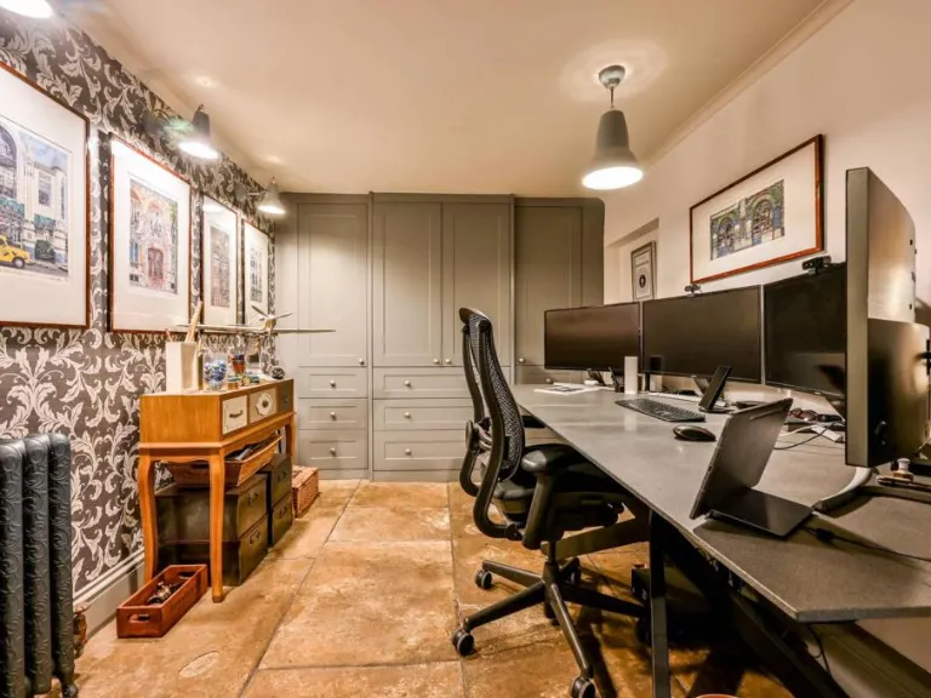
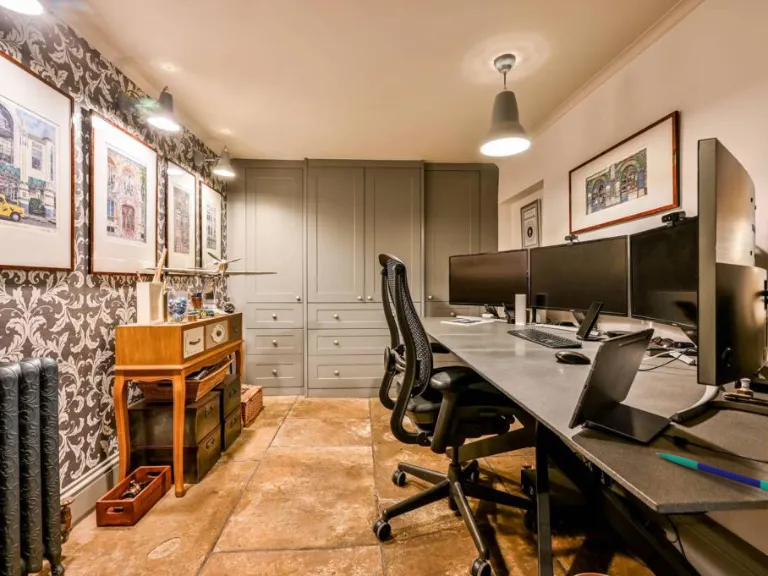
+ pen (712, 469)
